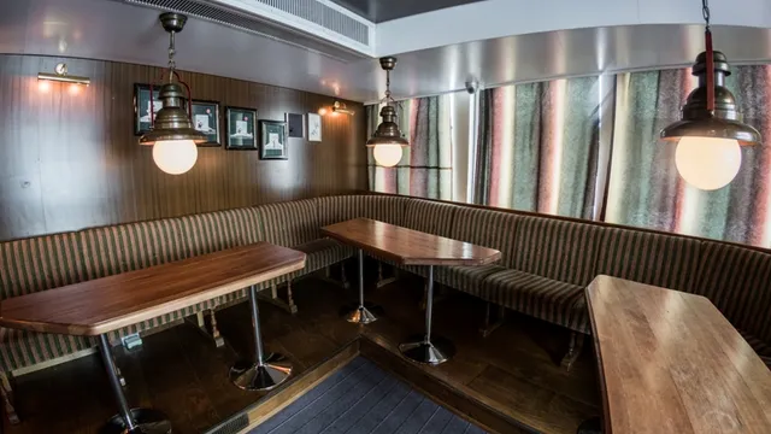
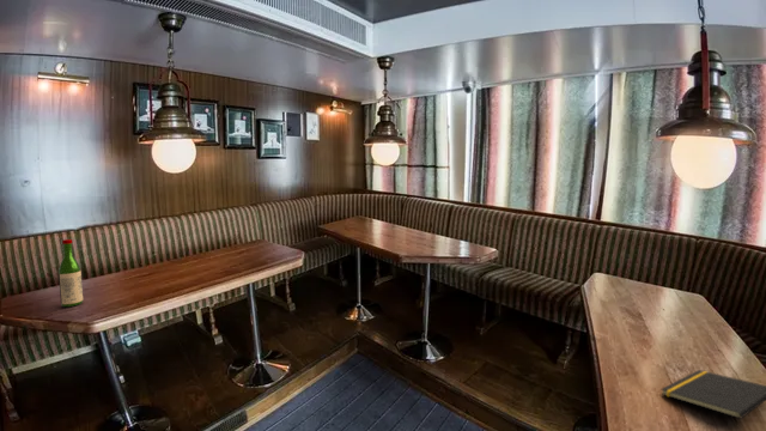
+ notepad (717, 390)
+ wine bottle (69, 272)
